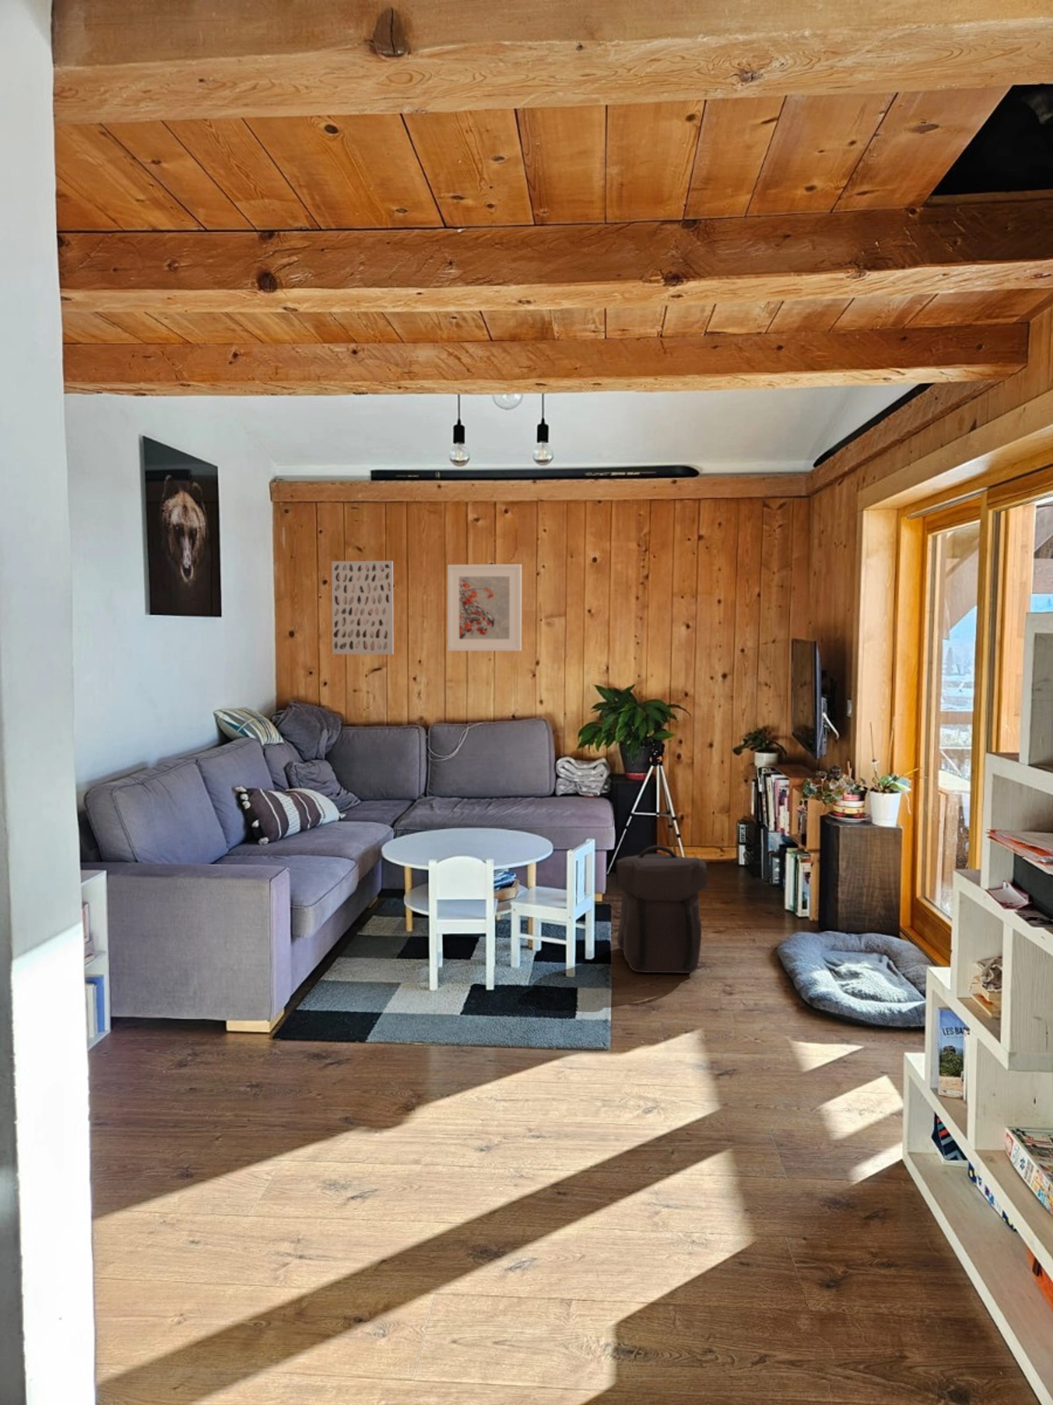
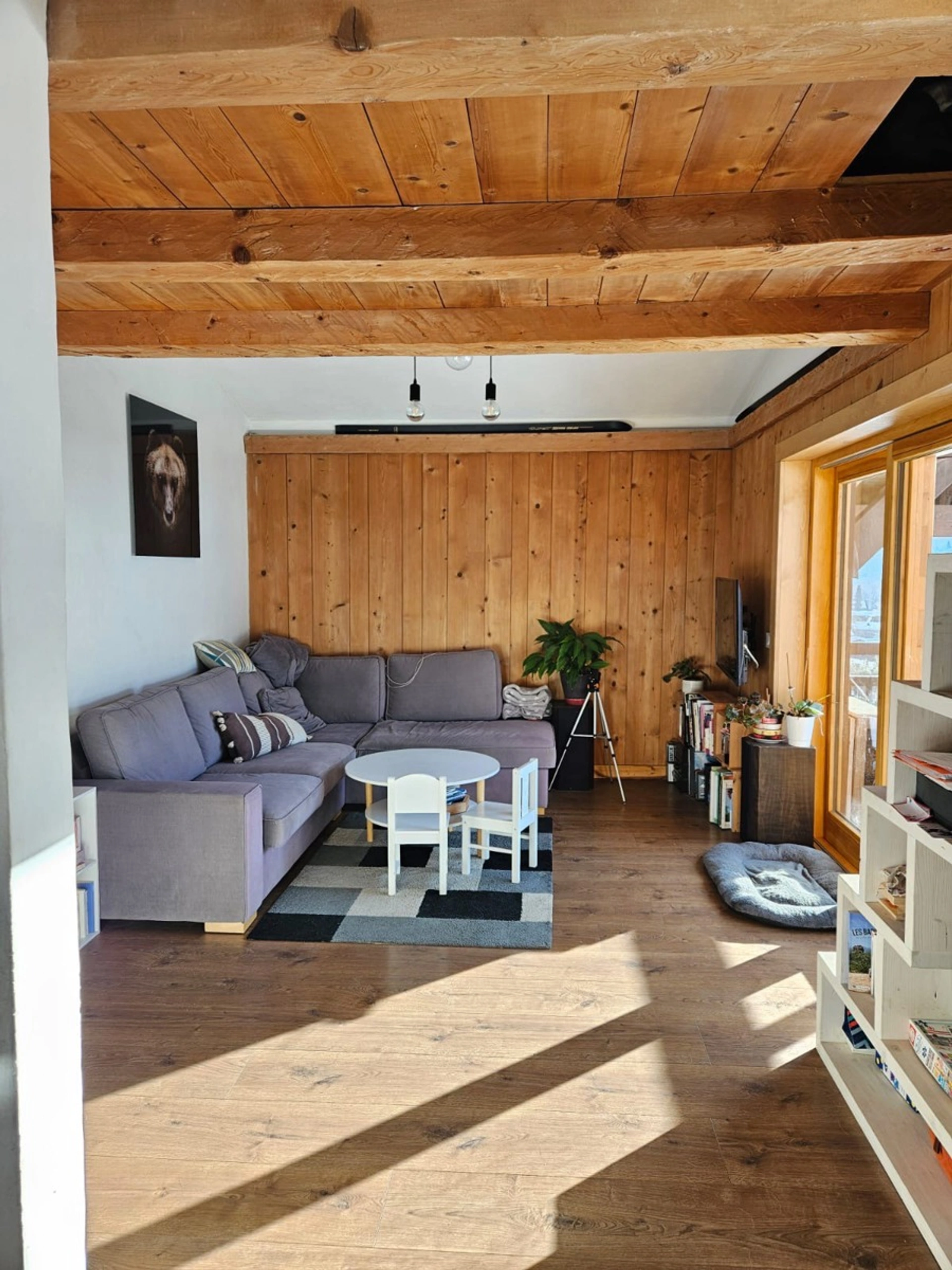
- backpack (659, 905)
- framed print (484, 607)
- wall art (363, 607)
